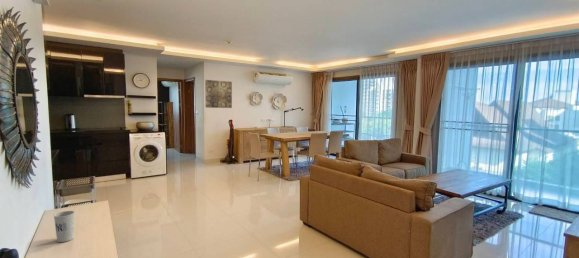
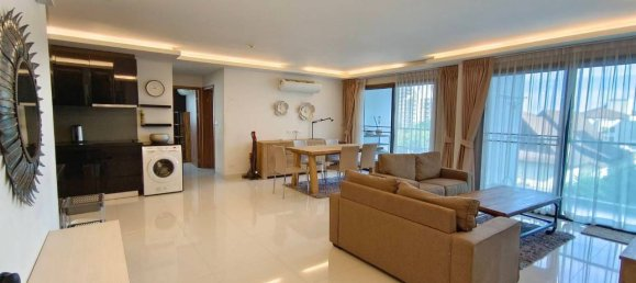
- cup (64, 226)
- wall art (218, 94)
